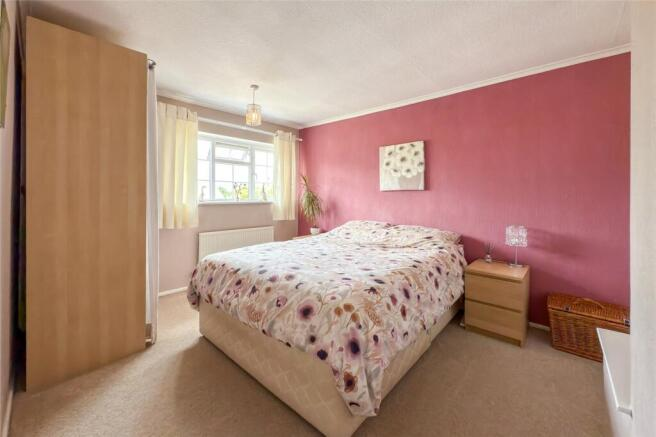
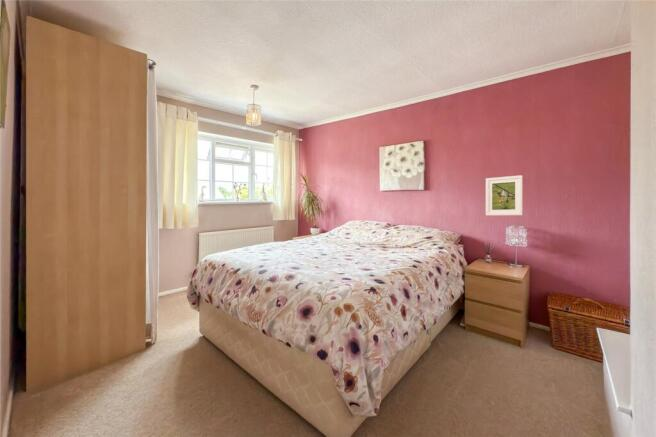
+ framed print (503, 196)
